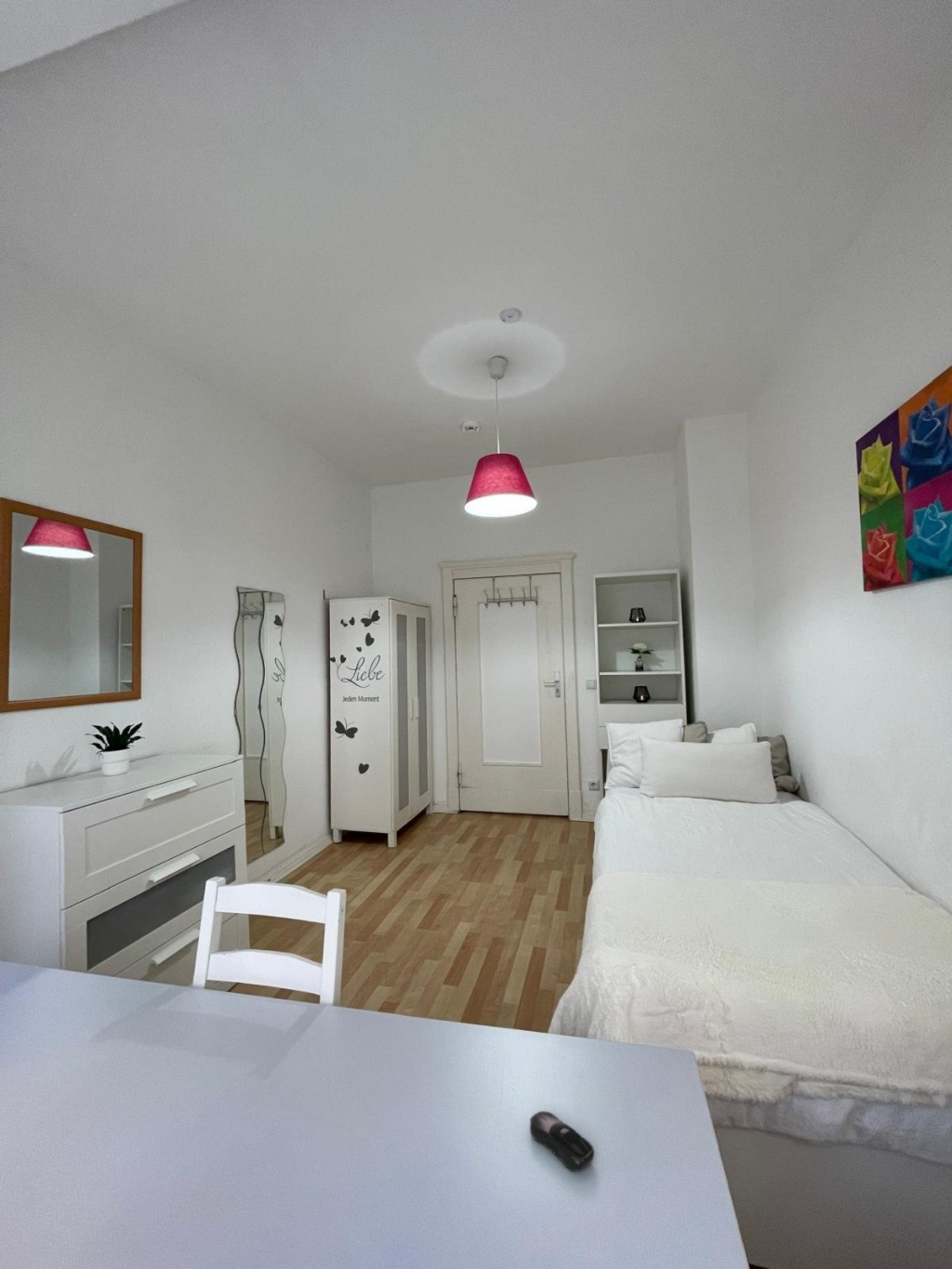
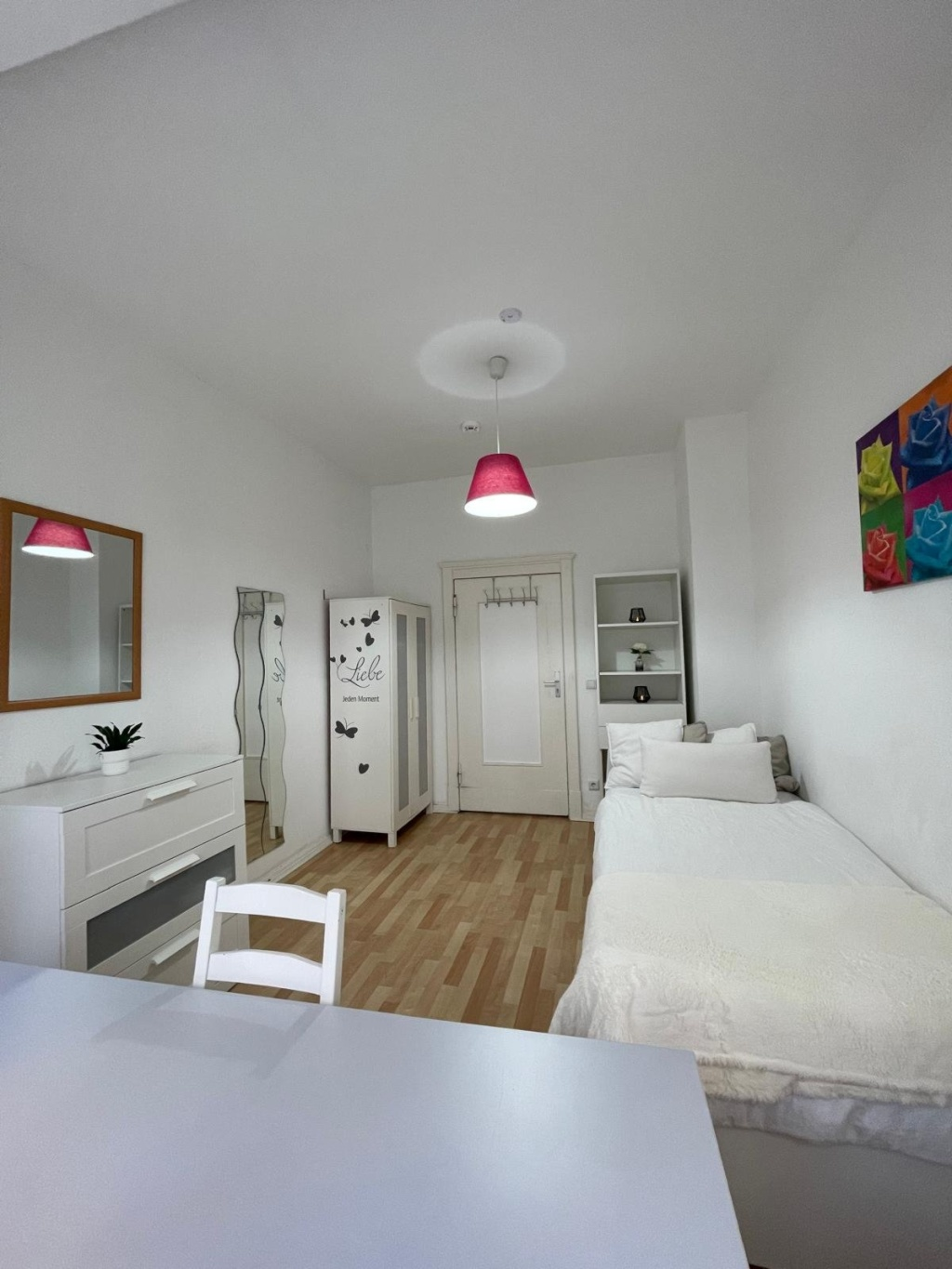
- computer mouse (574, 1143)
